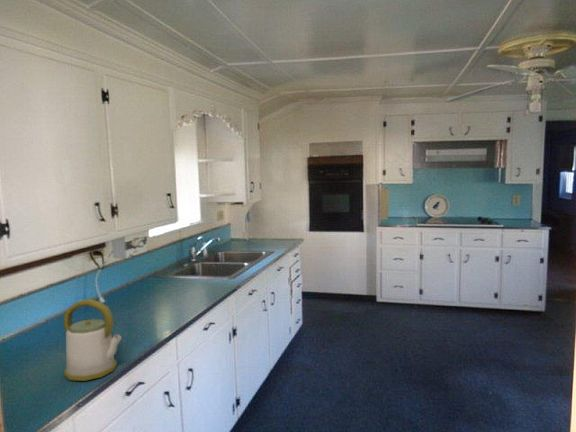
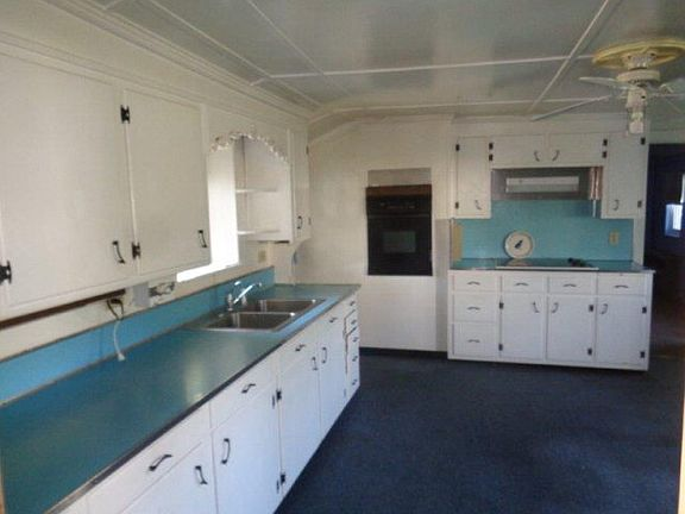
- kettle (93, 335)
